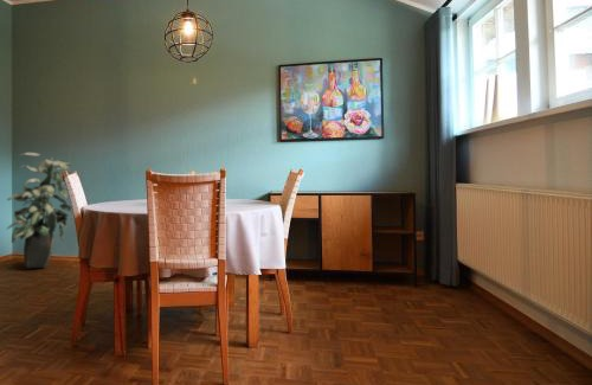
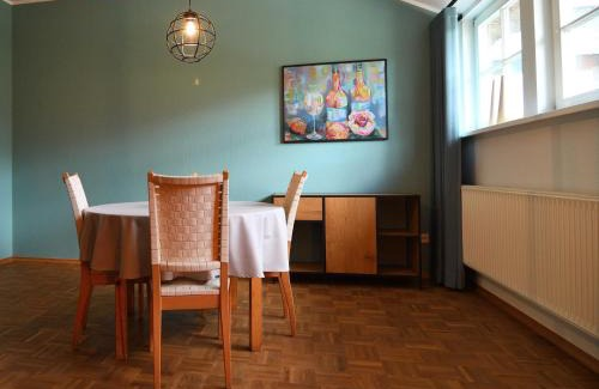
- indoor plant (40, 210)
